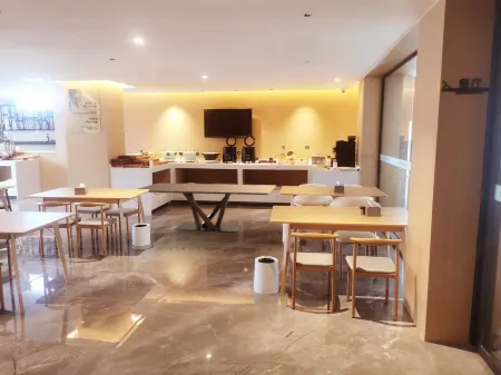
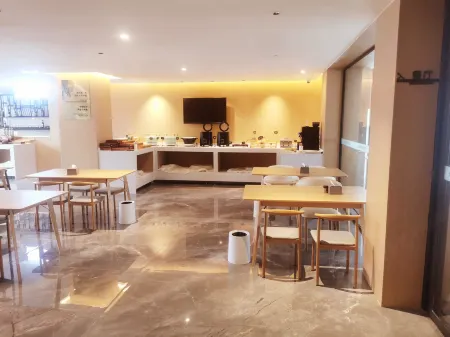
- dining table (212, 211)
